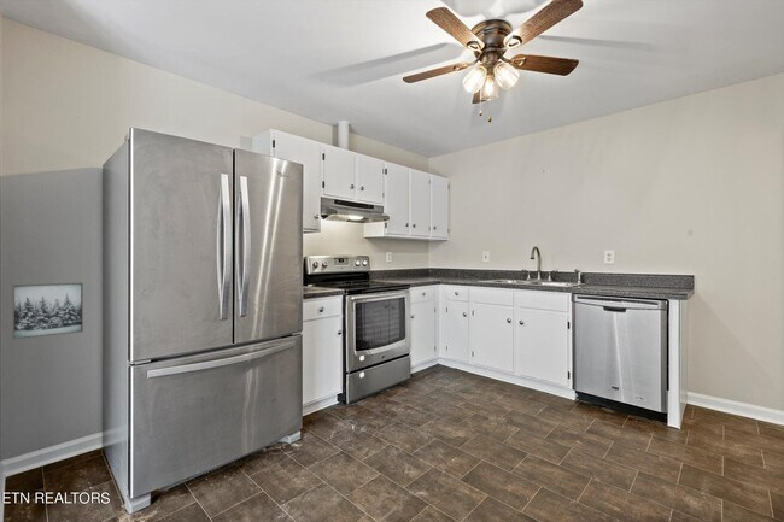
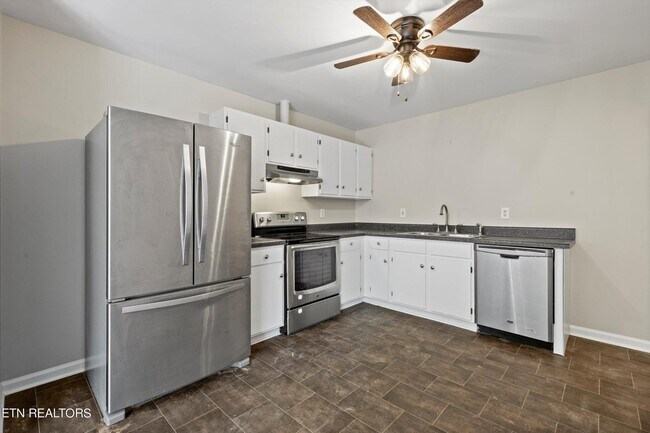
- wall art (48, 309)
